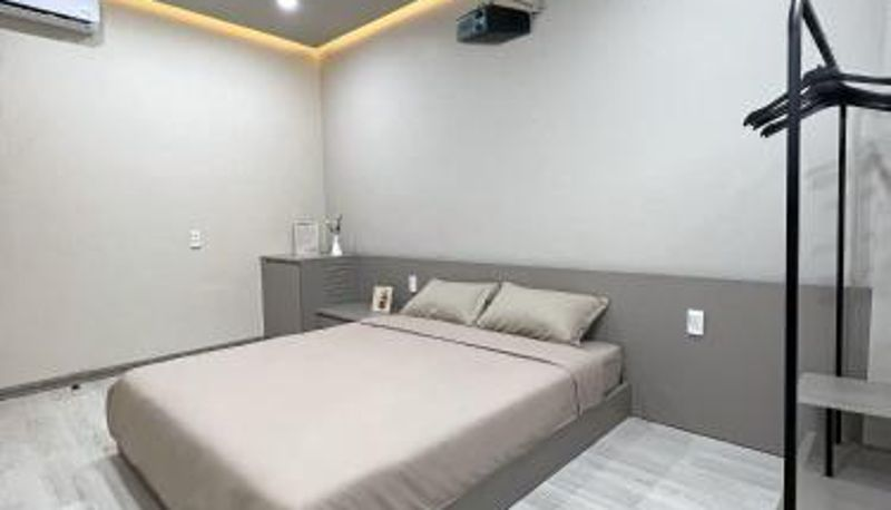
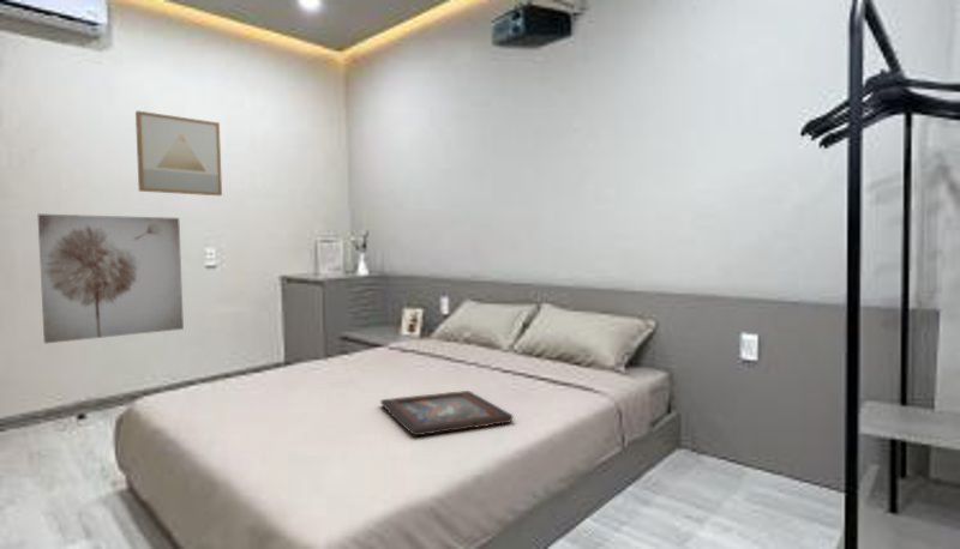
+ wall art (180, 155)
+ wall art (115, 276)
+ decorative tray (443, 410)
